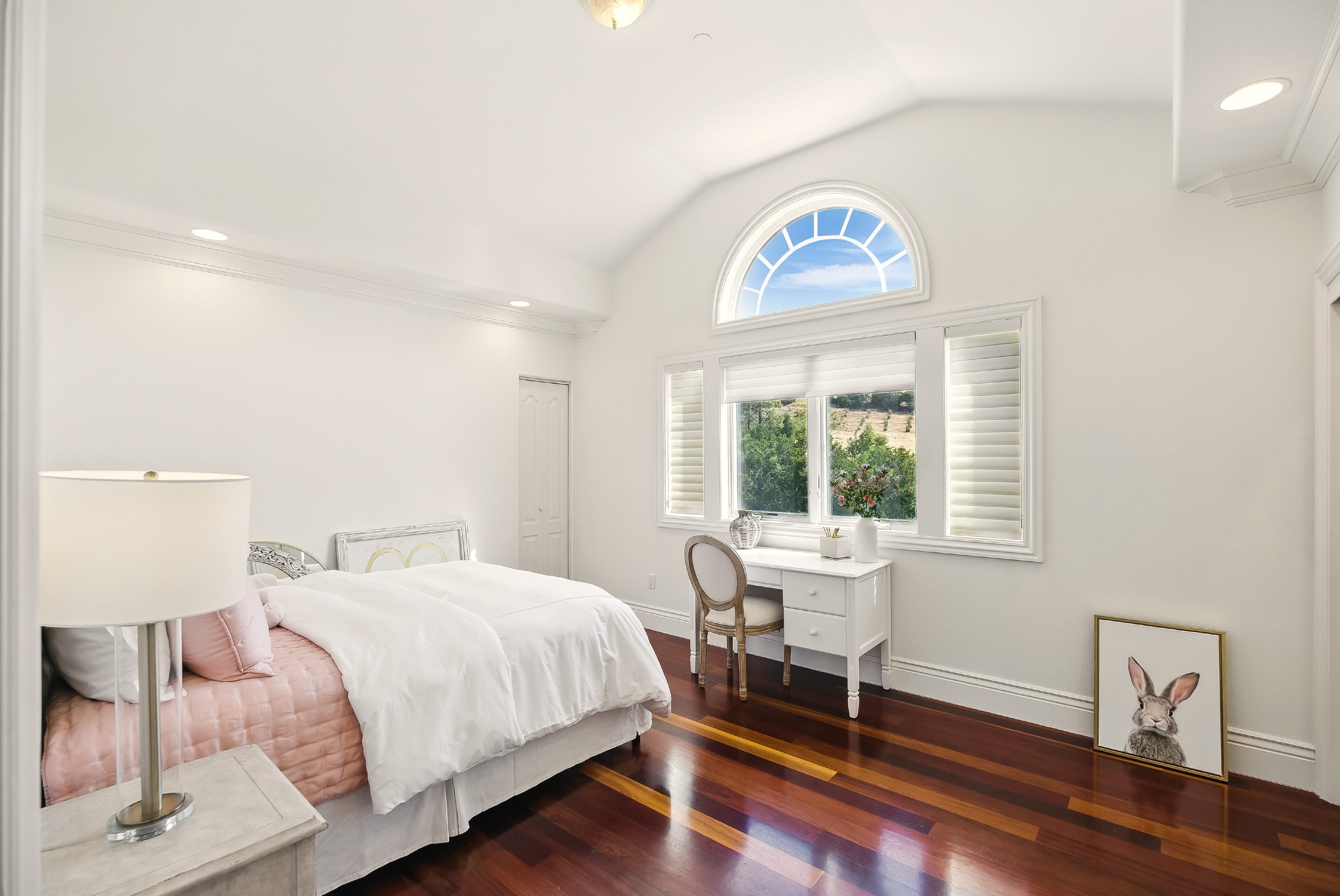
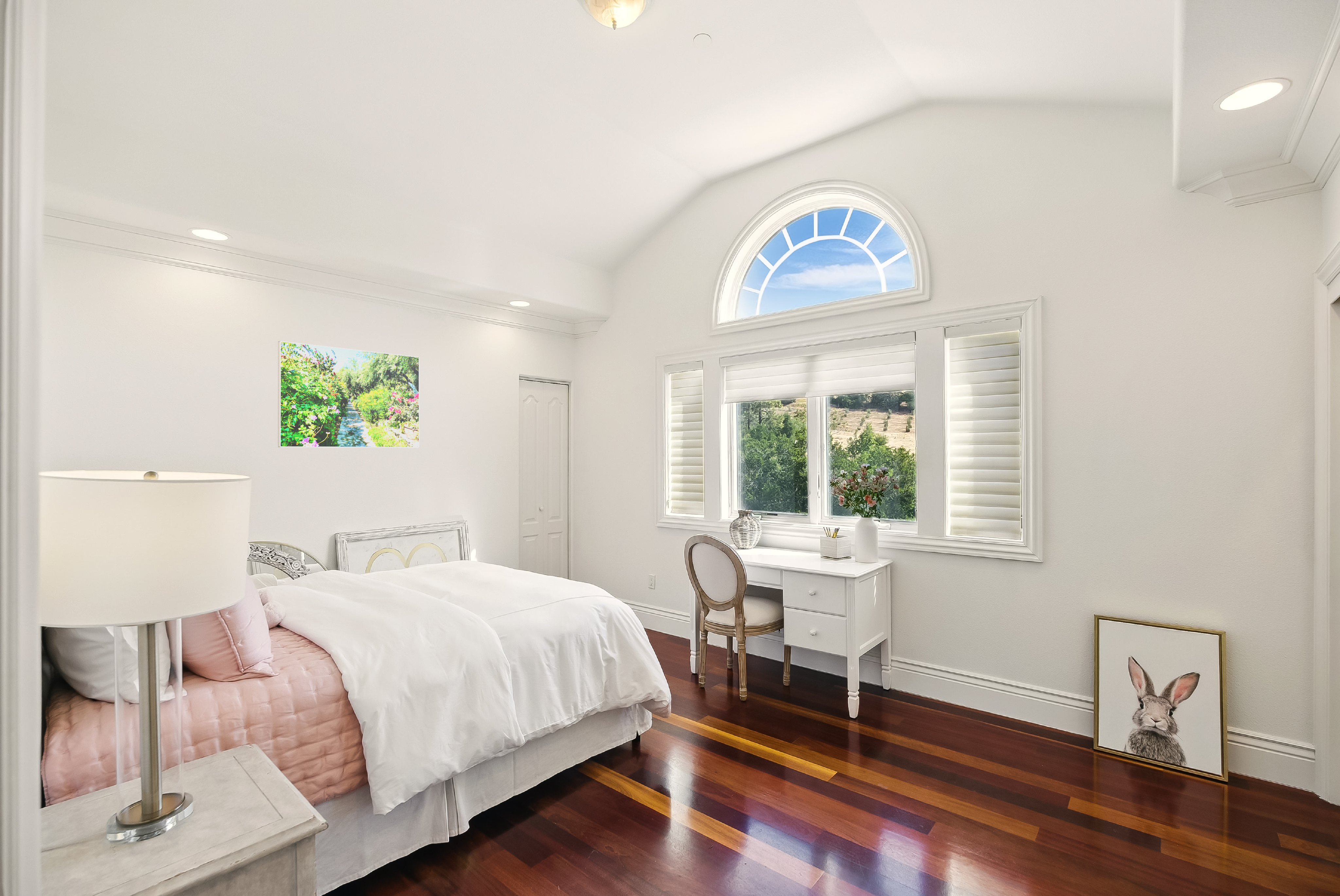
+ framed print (354, 398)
